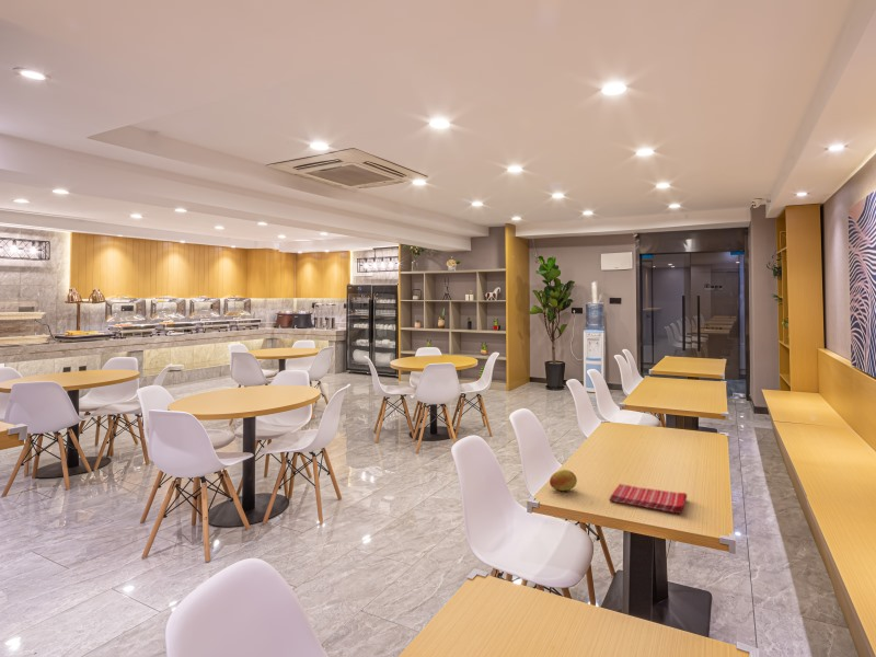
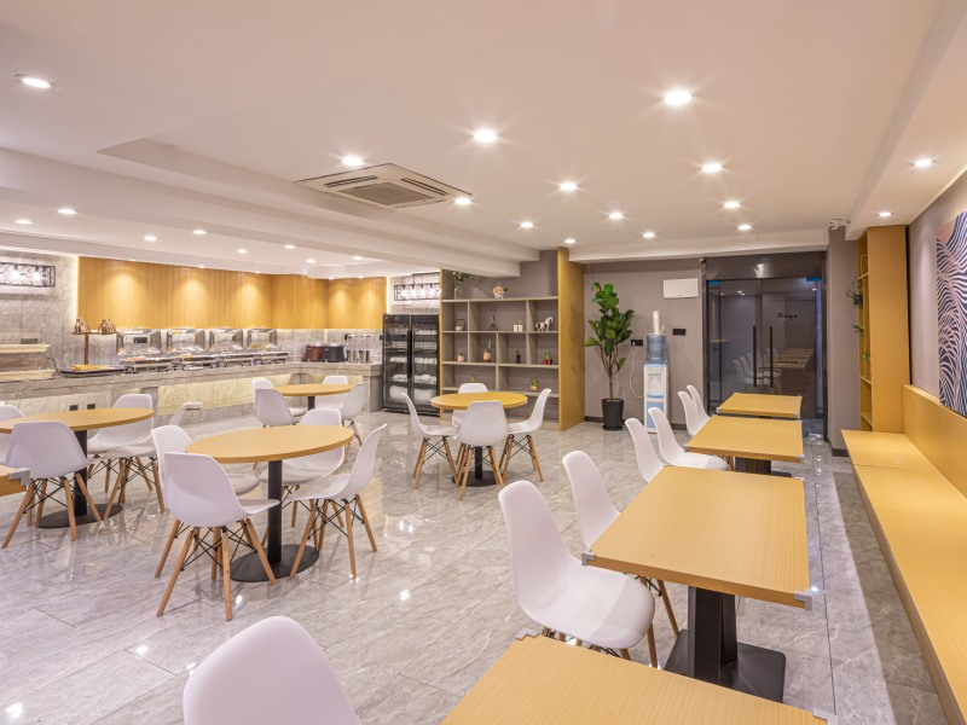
- fruit (563, 480)
- dish towel (648, 496)
